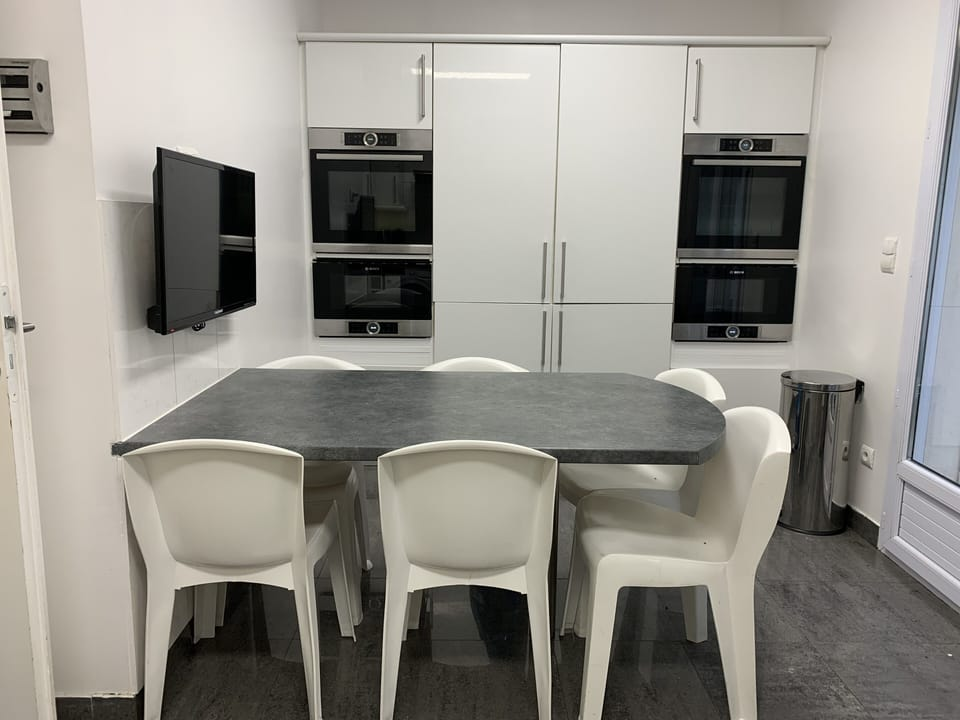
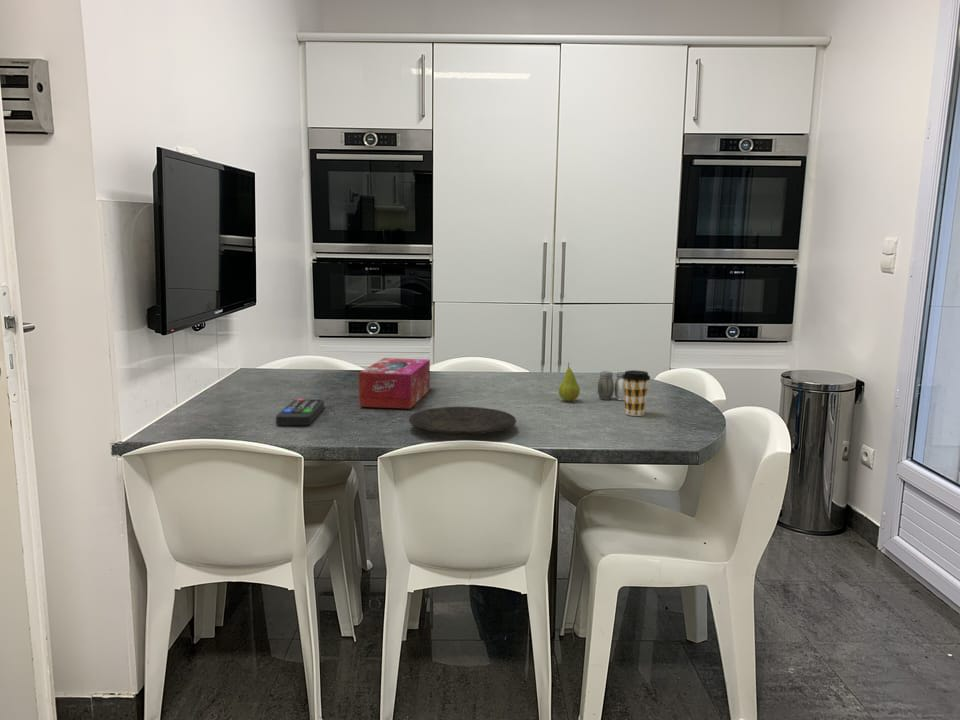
+ tissue box (396, 381)
+ coffee cup (635, 393)
+ salt and pepper shaker (613, 385)
+ remote control (301, 411)
+ plate (462, 423)
+ fruit (569, 381)
